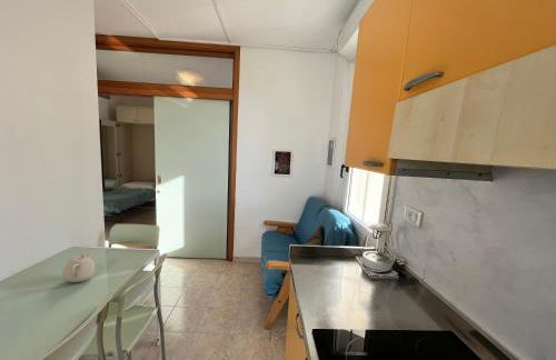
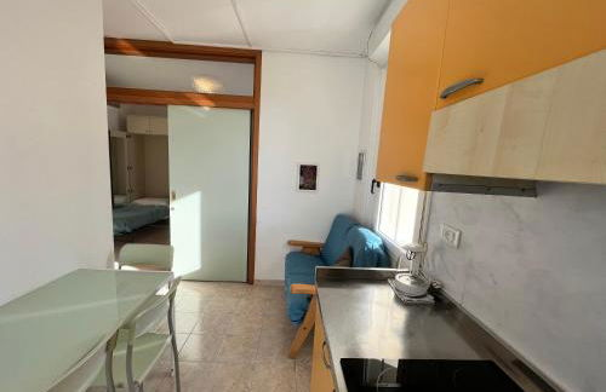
- teapot (80, 266)
